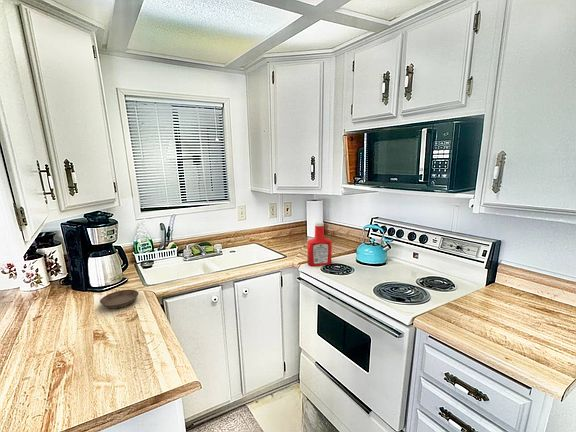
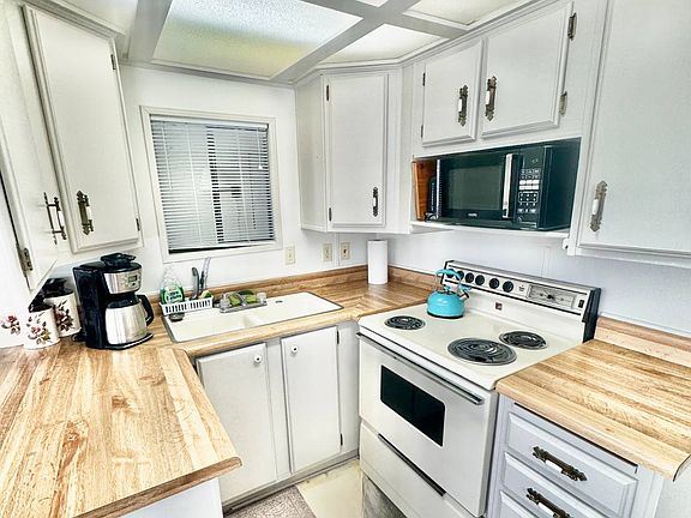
- soap bottle (319, 243)
- saucer (120, 299)
